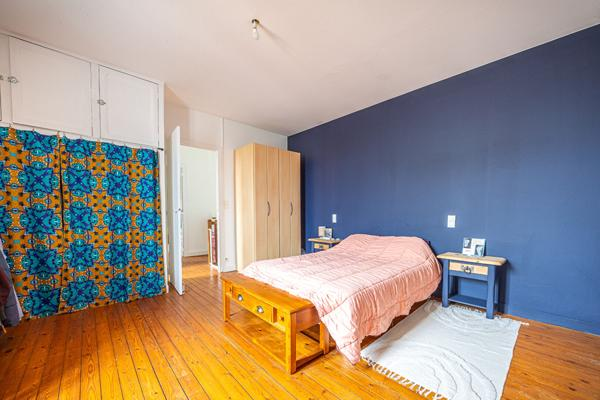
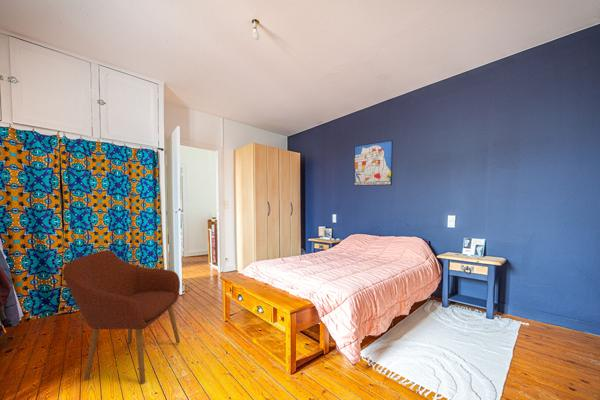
+ armchair (127, 307)
+ wall art (371, 164)
